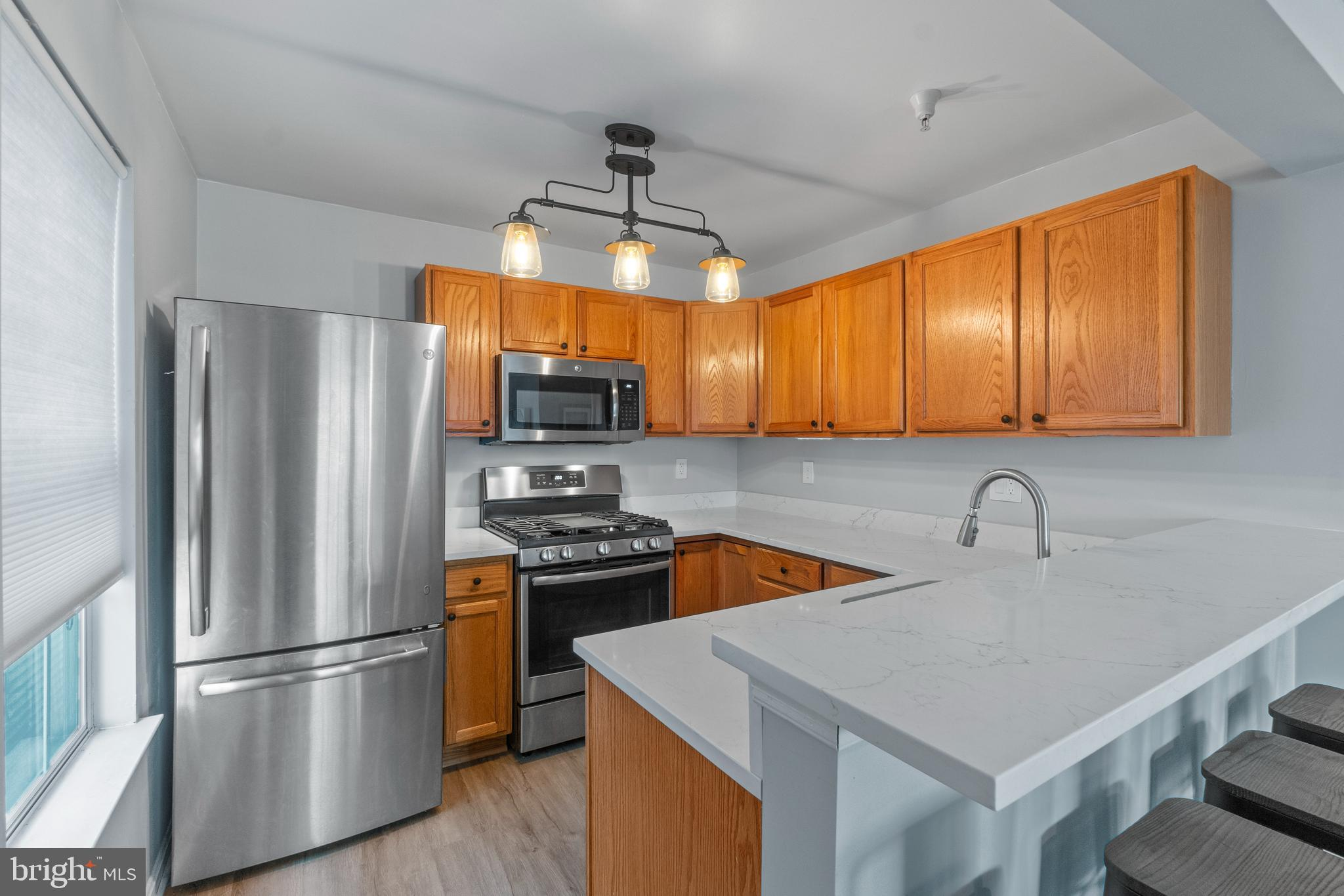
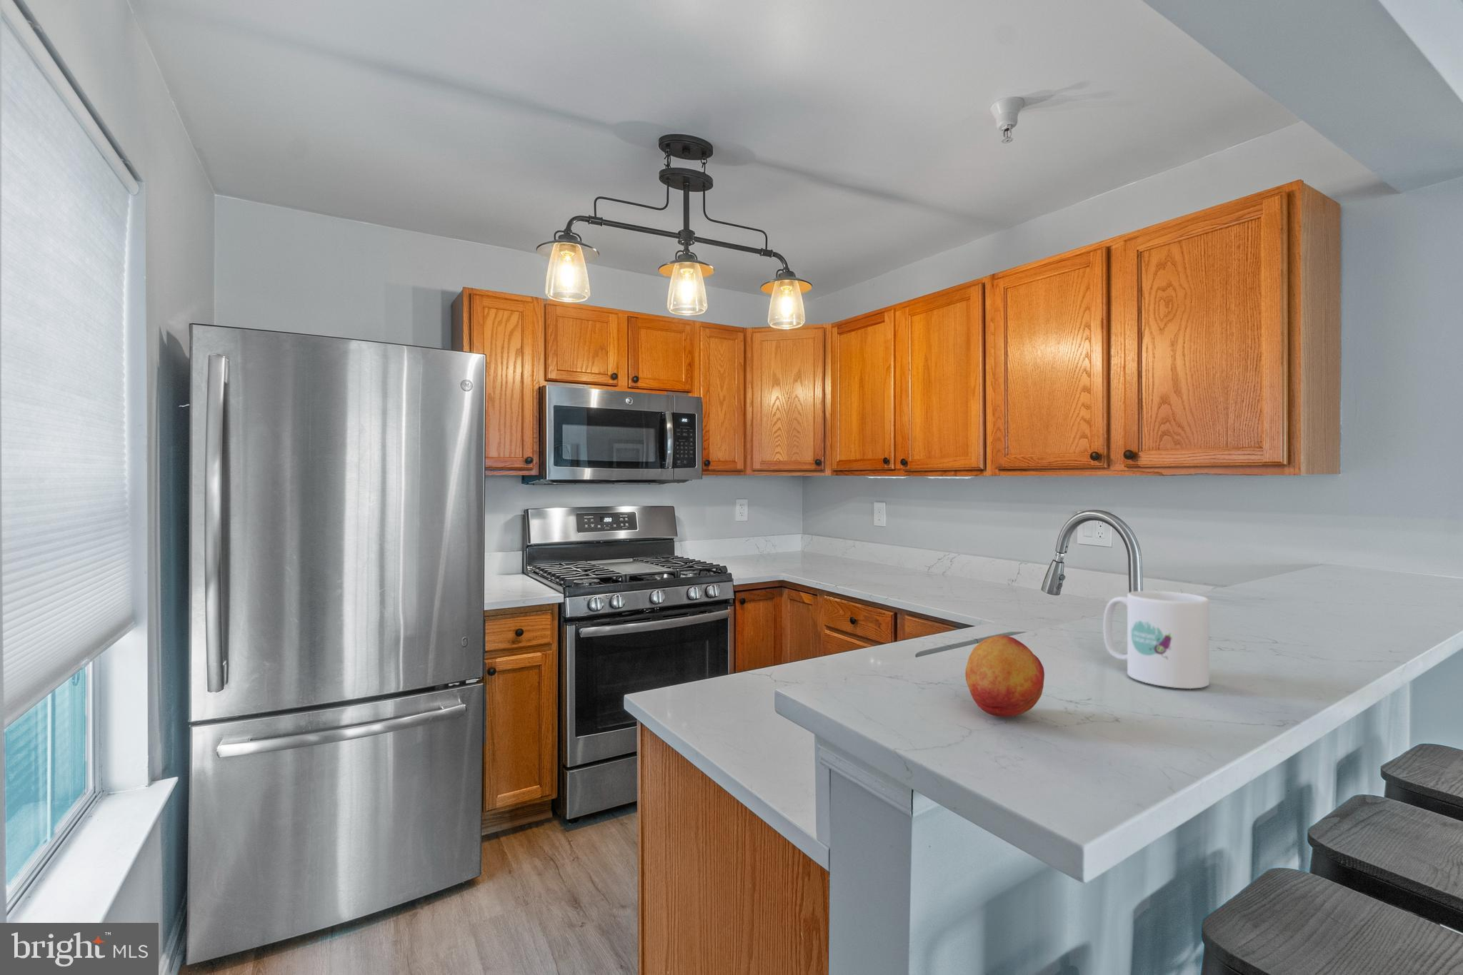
+ mug (1152, 633)
+ fruit (1005, 676)
